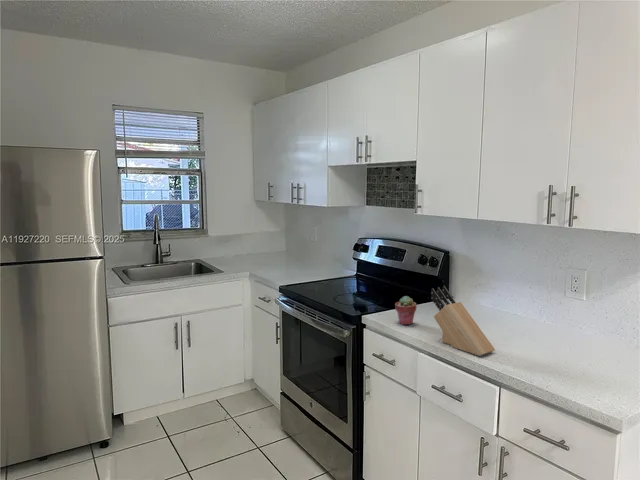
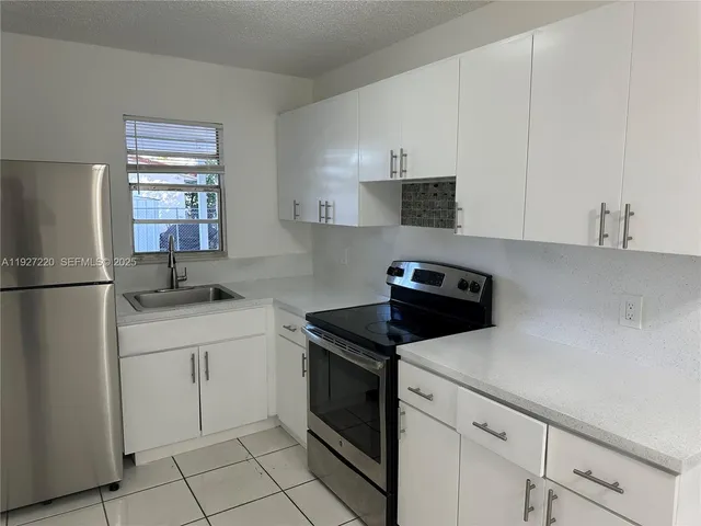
- knife block (459, 318)
- potted succulent (405, 309)
